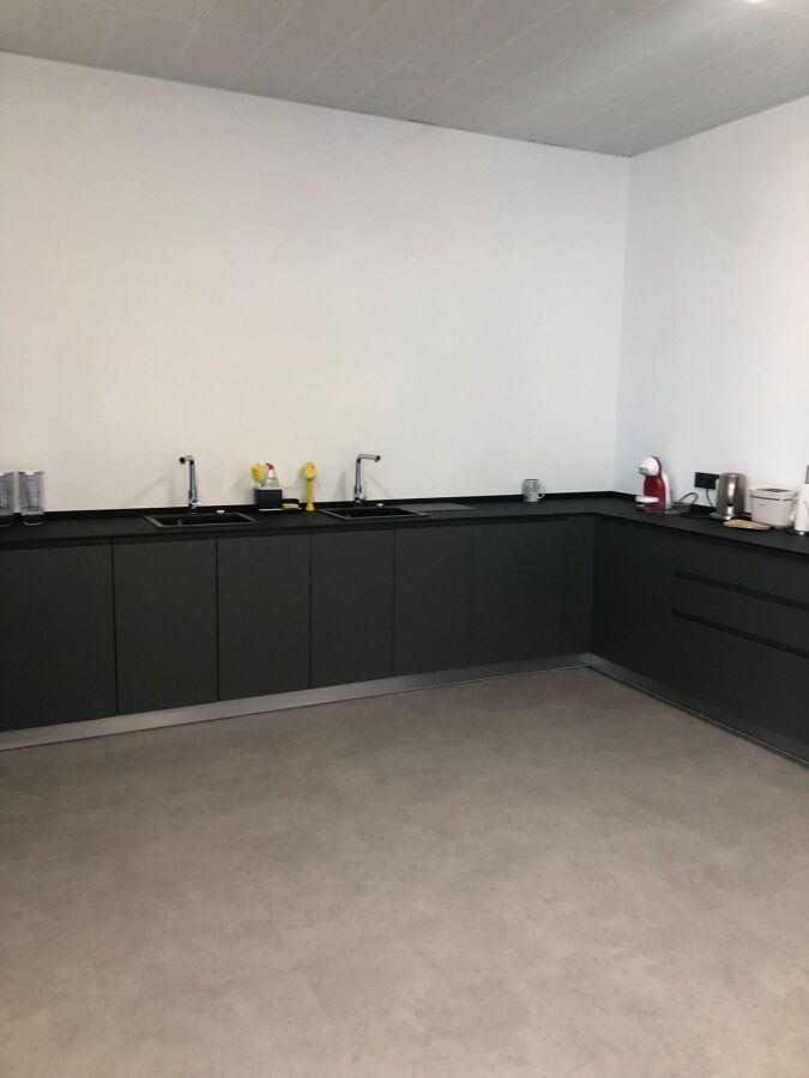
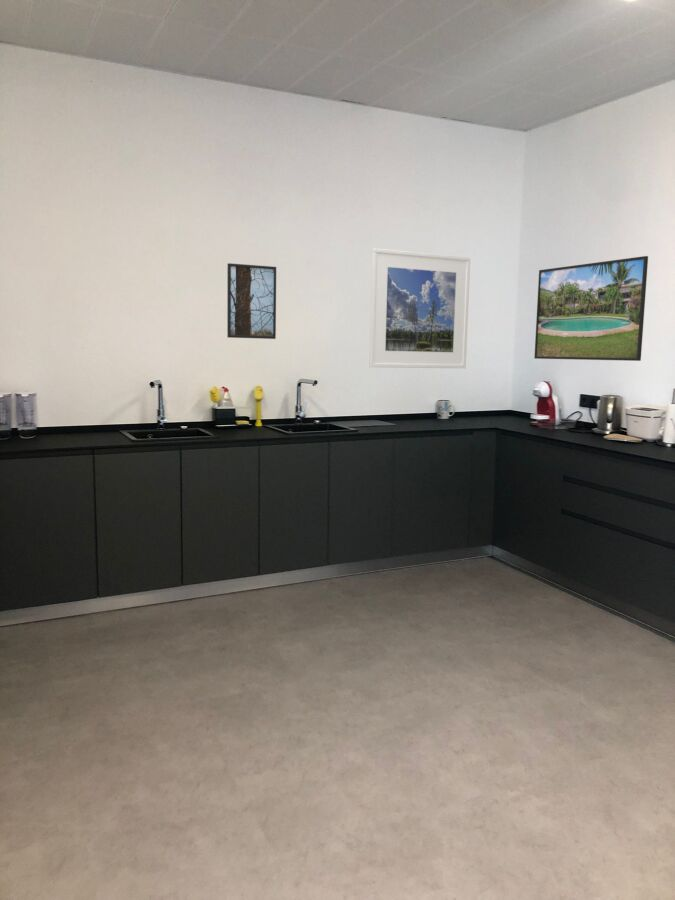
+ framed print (420, 311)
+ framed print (252, 301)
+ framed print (586, 312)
